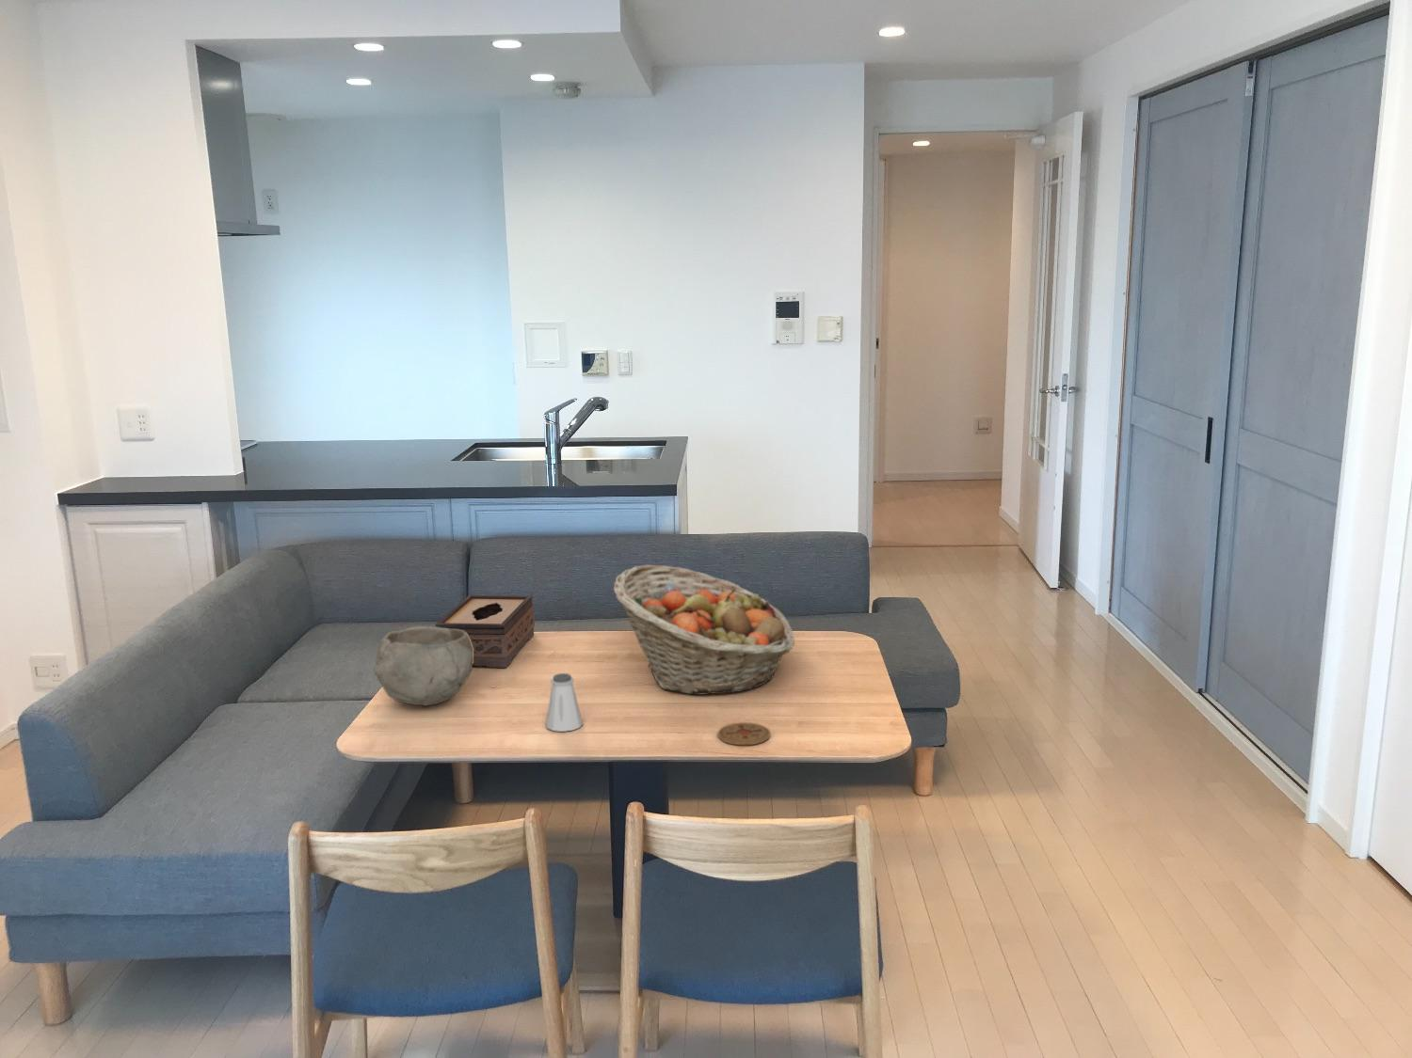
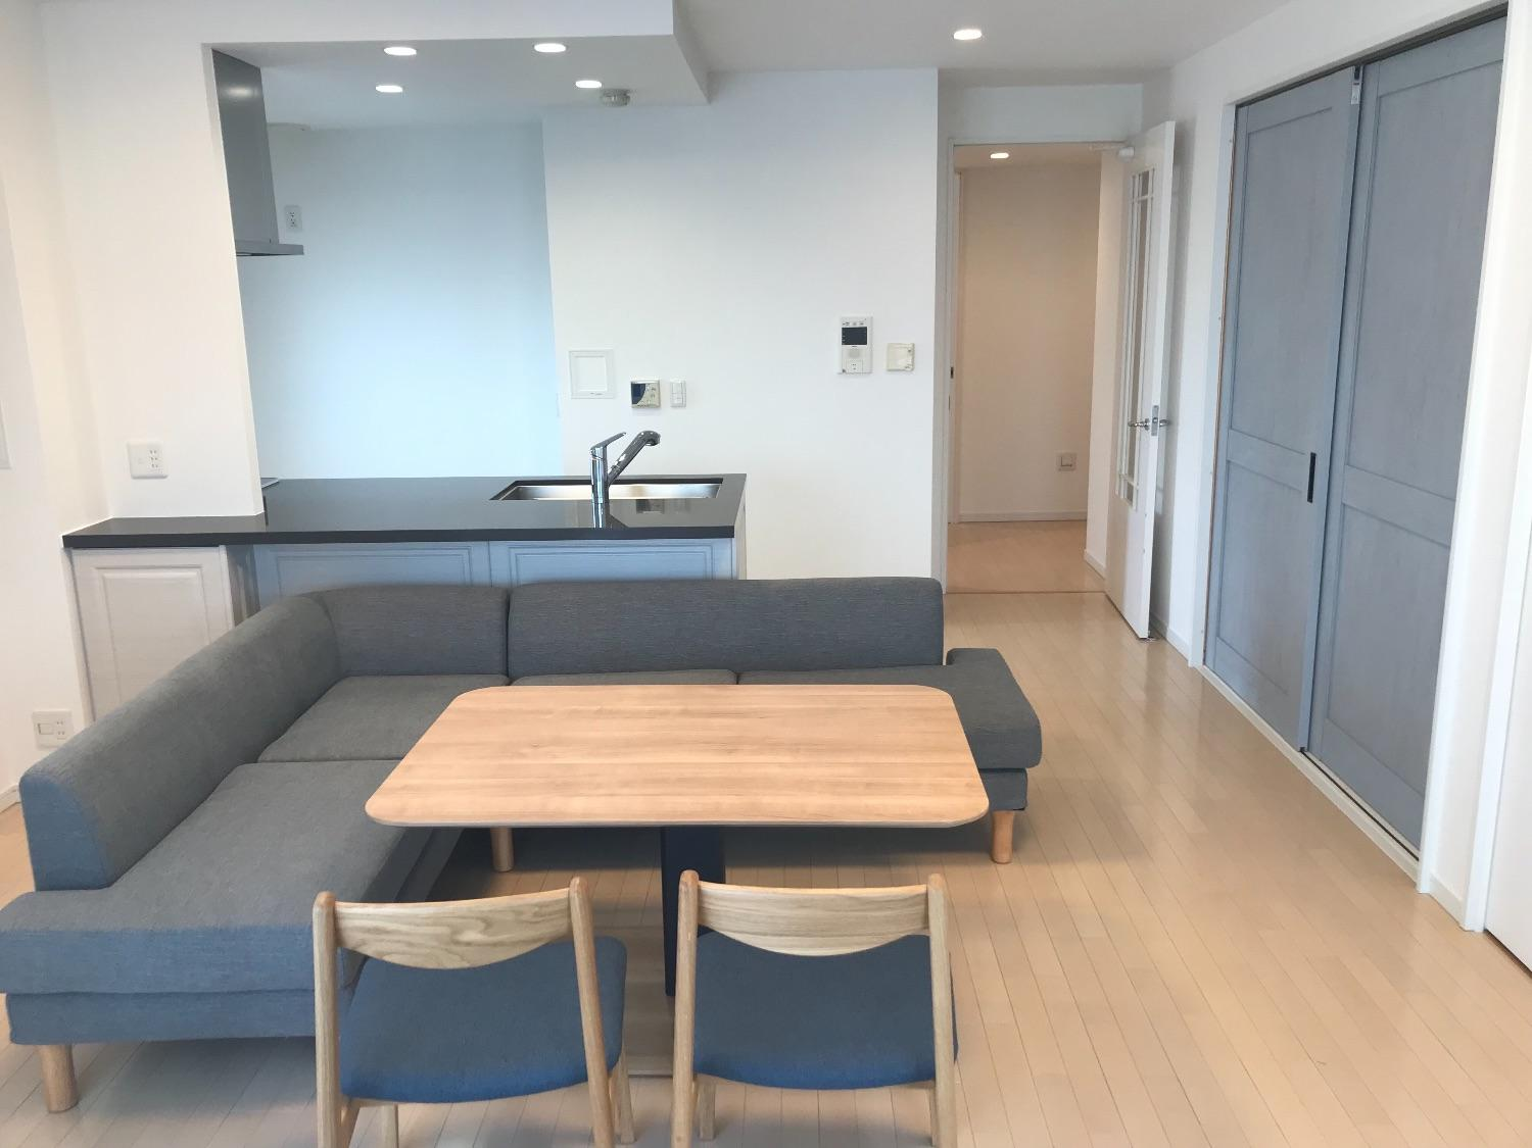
- saltshaker (563, 700)
- fruit basket (704, 623)
- tissue box (487, 629)
- coaster (744, 733)
- bowl (426, 667)
